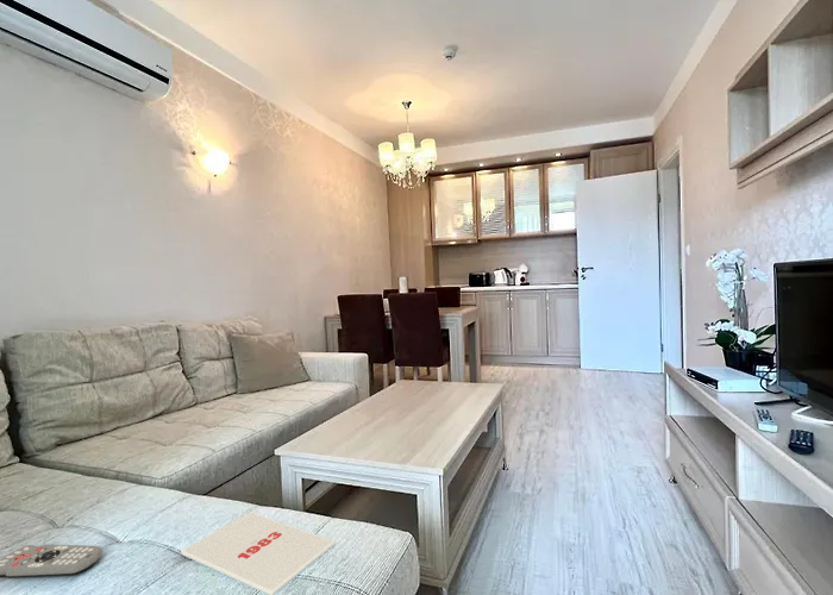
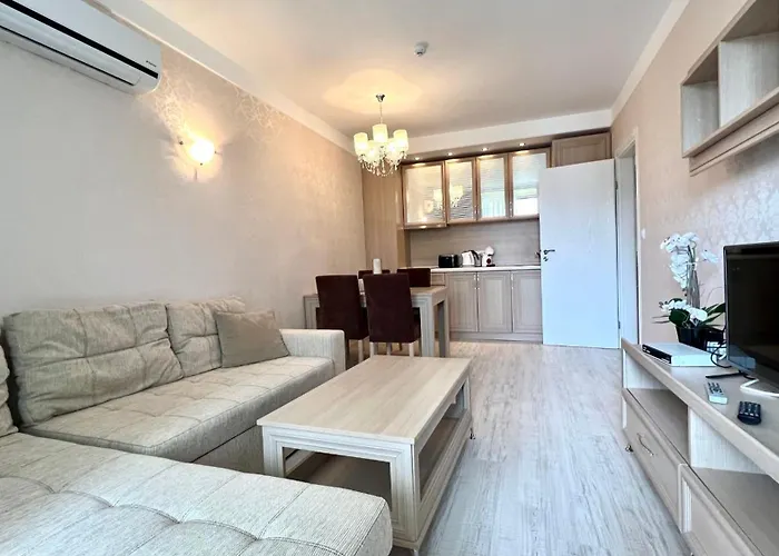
- magazine (258, 547)
- remote control (49, 560)
